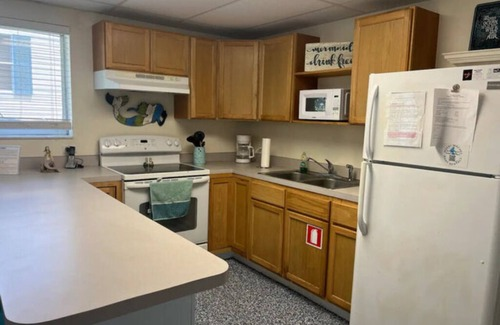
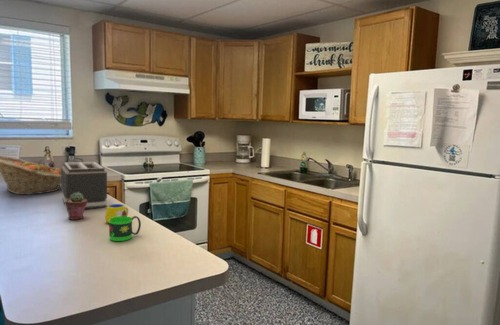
+ fruit basket (30, 172)
+ potted succulent (76, 205)
+ mug (125, 227)
+ toaster (83, 183)
+ mug (118, 213)
